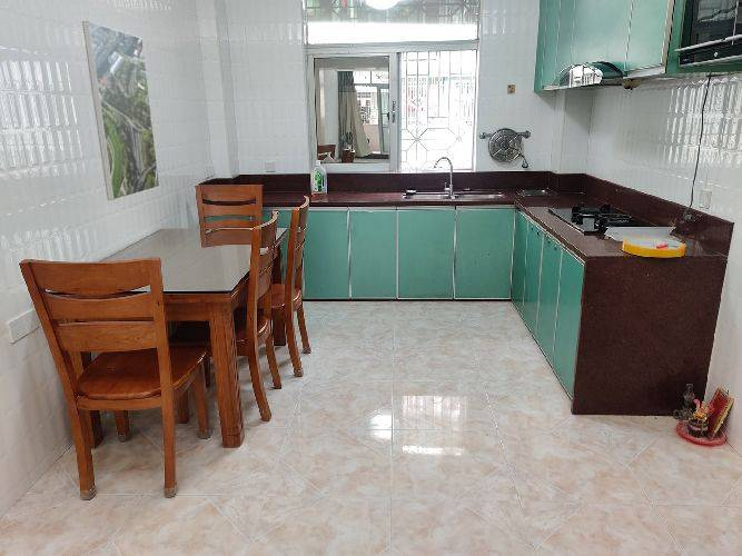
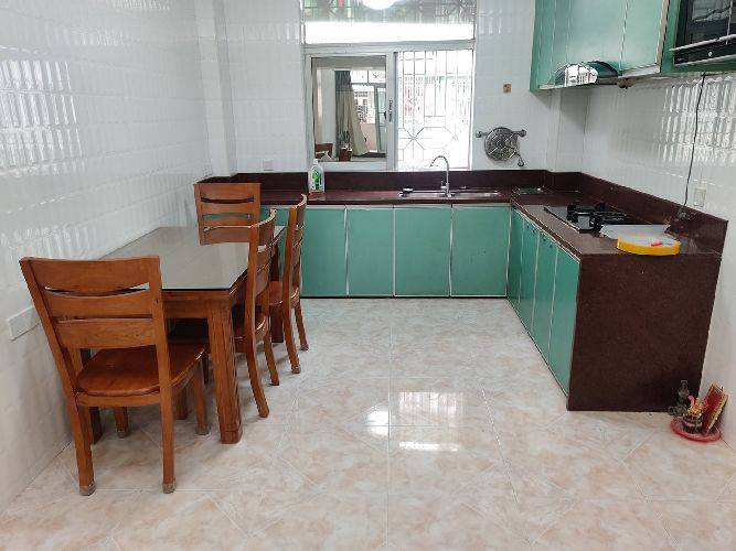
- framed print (126, 115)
